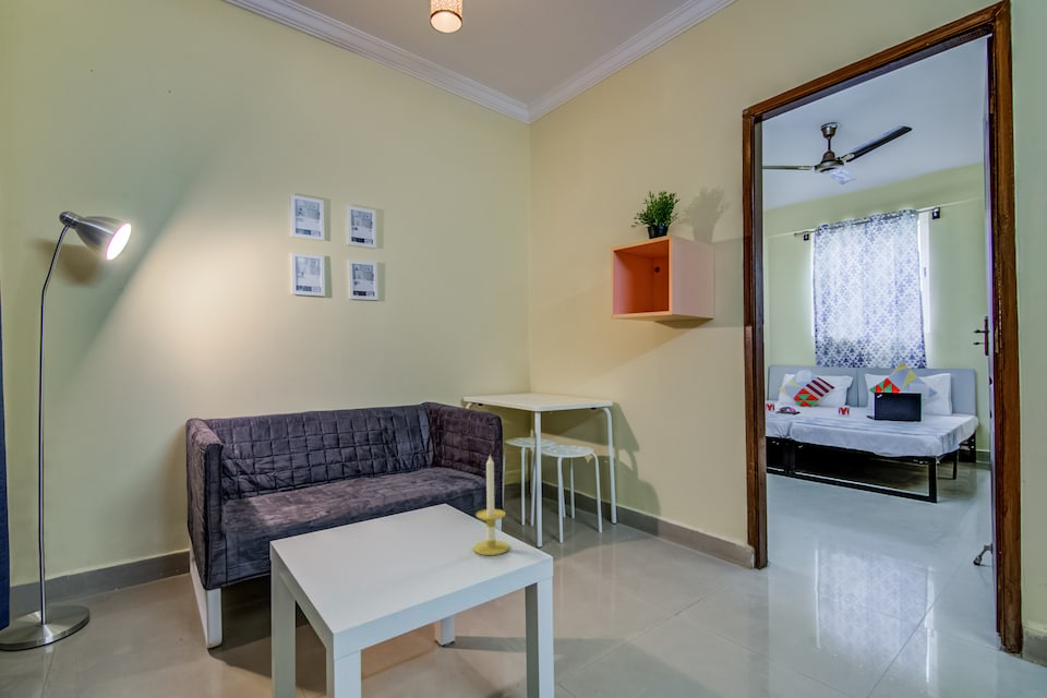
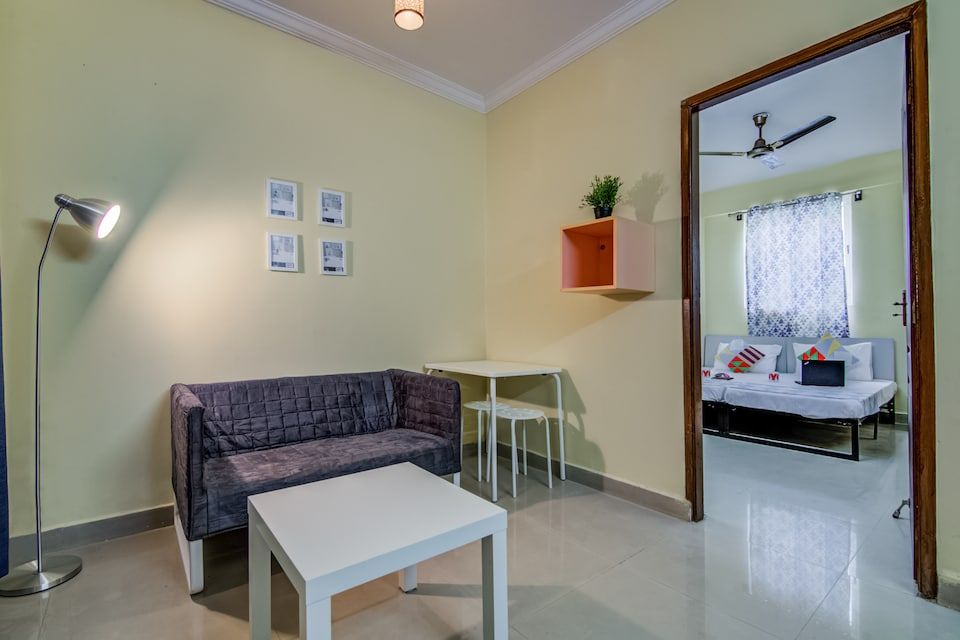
- candle (490, 501)
